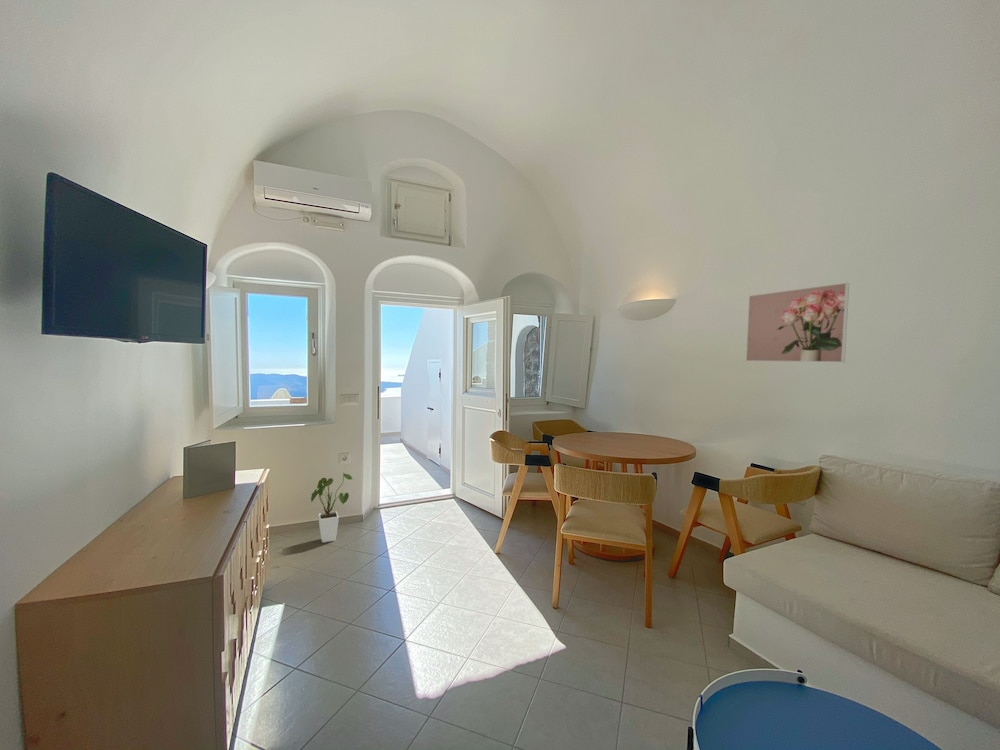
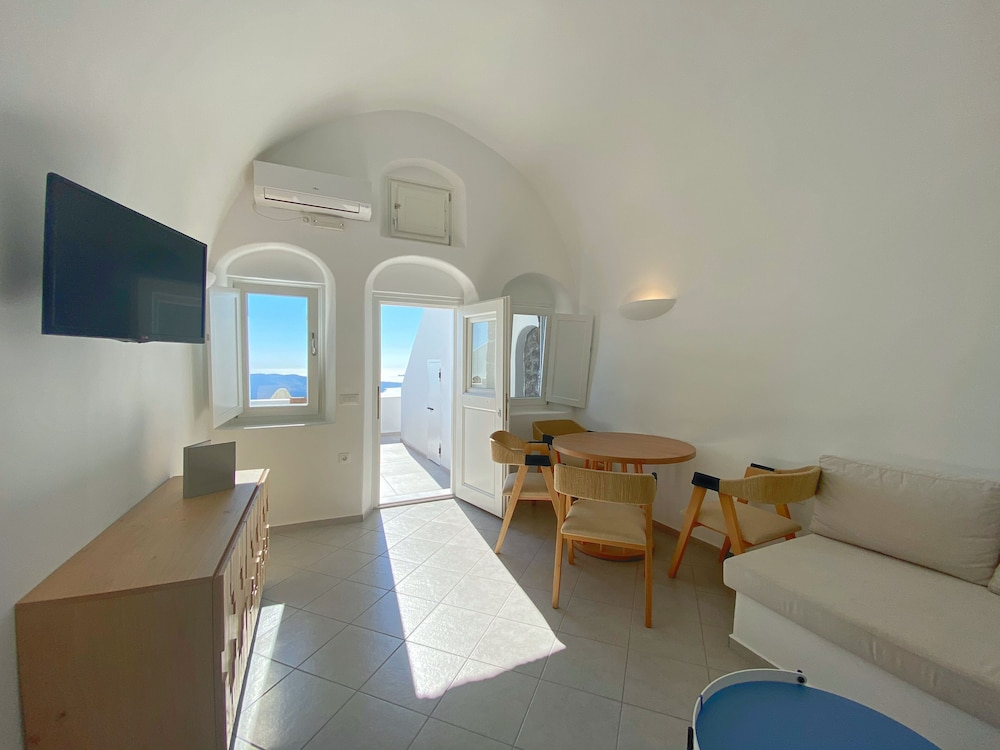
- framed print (792, 325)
- house plant (332, 507)
